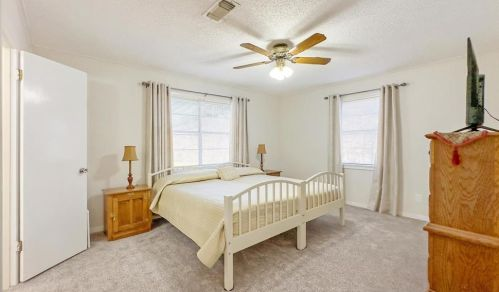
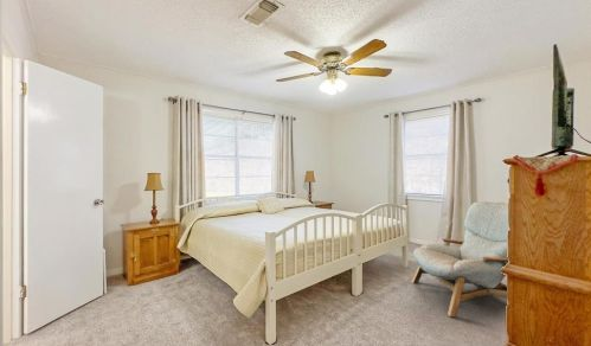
+ armchair (468, 249)
